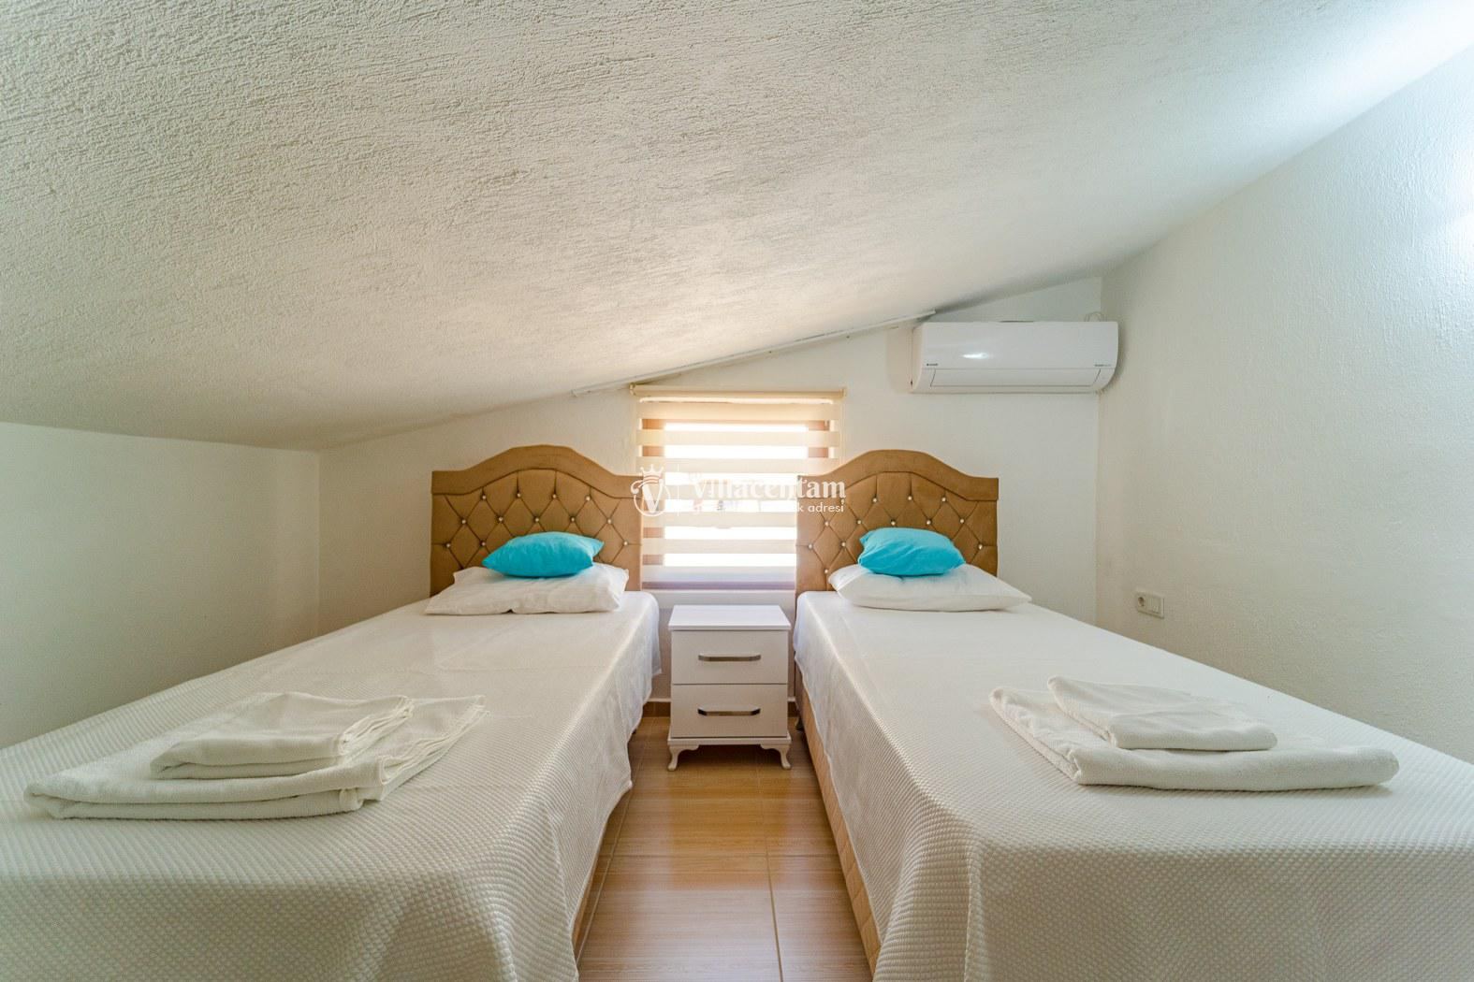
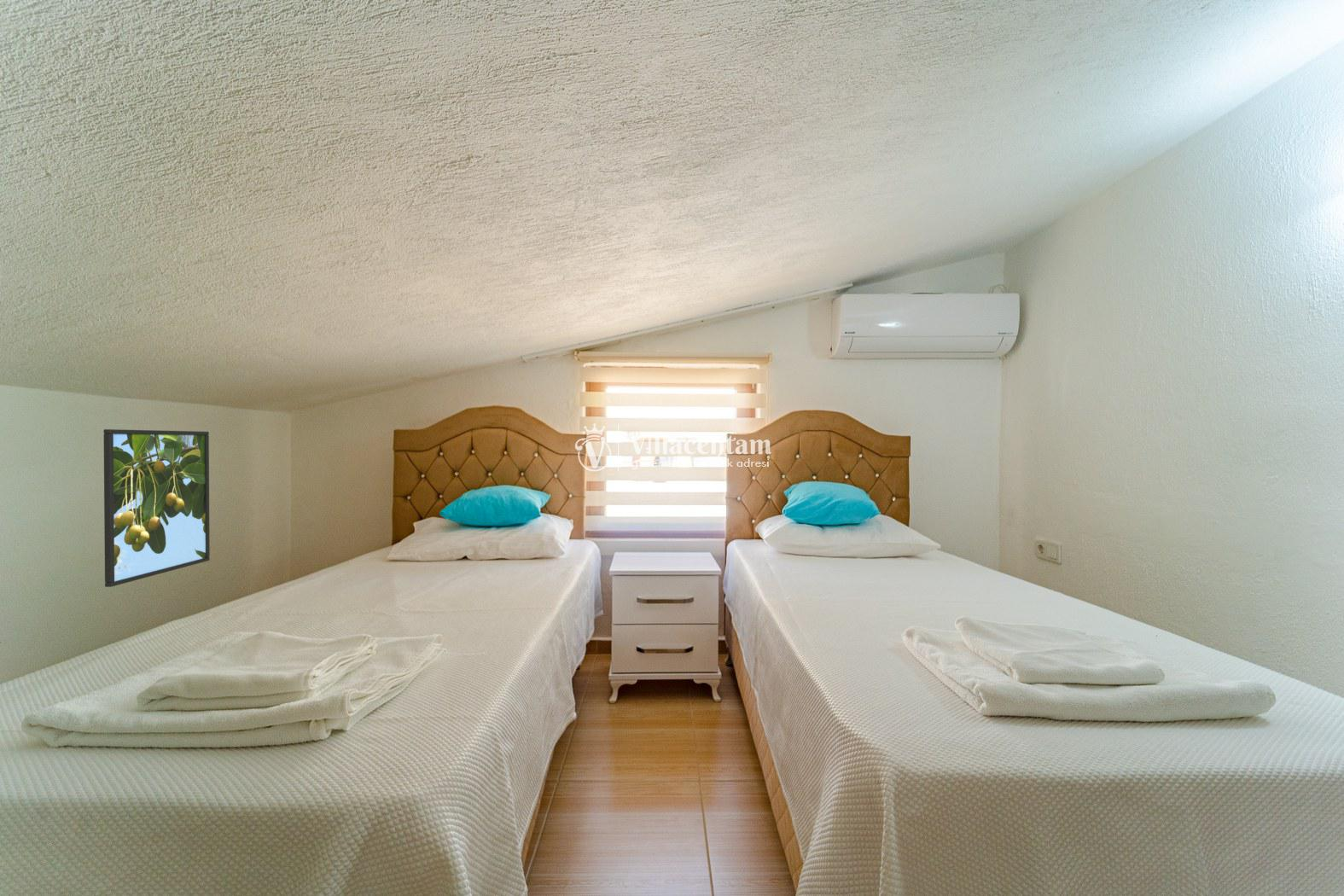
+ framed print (161, 501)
